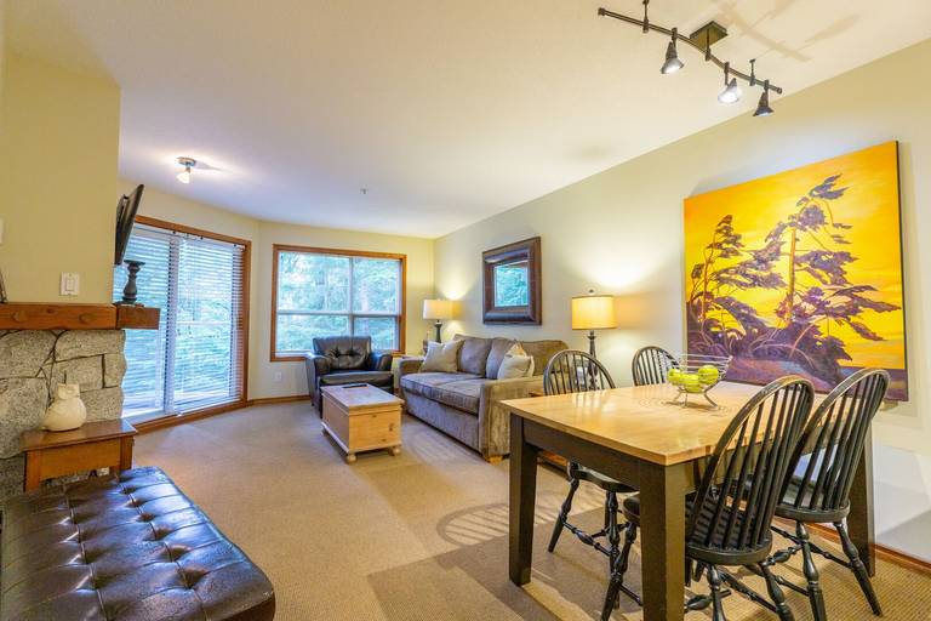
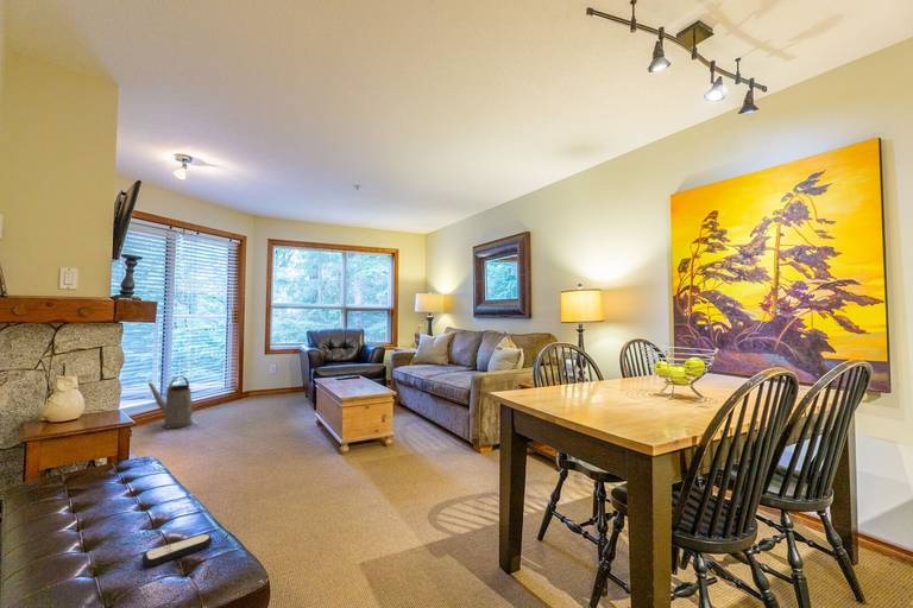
+ remote control (178, 547)
+ watering can (171, 399)
